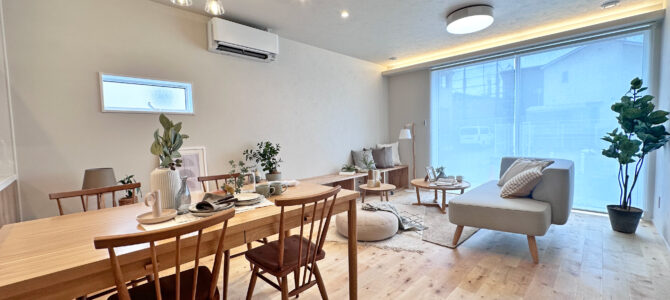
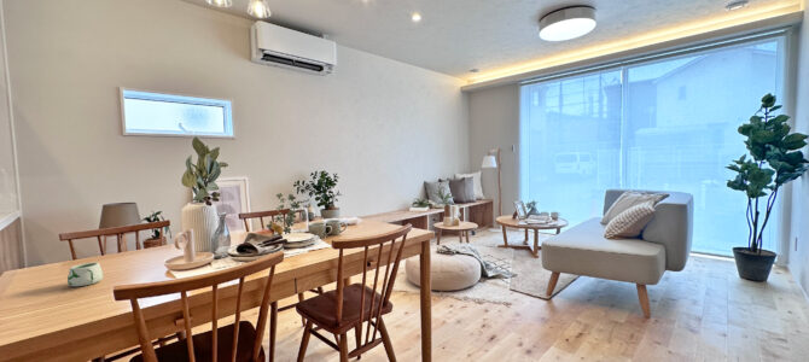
+ mug (86, 274)
